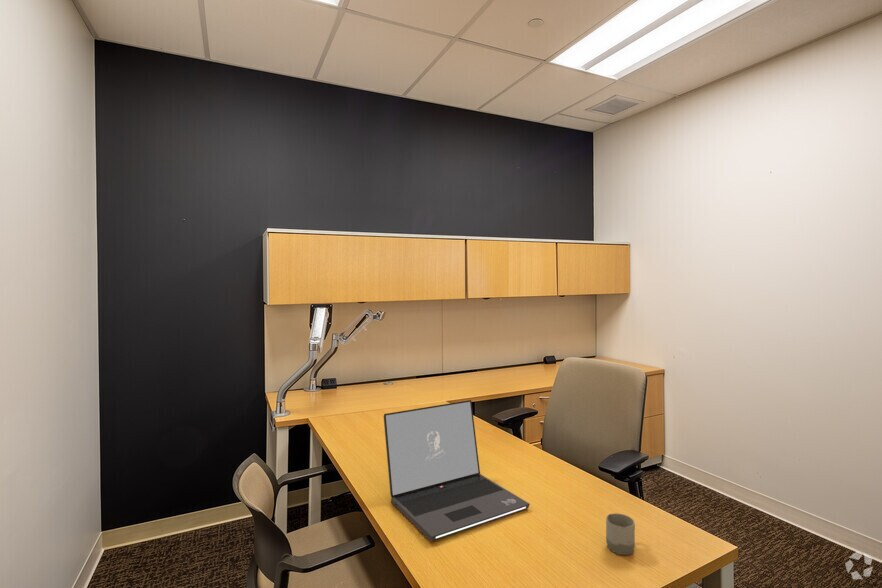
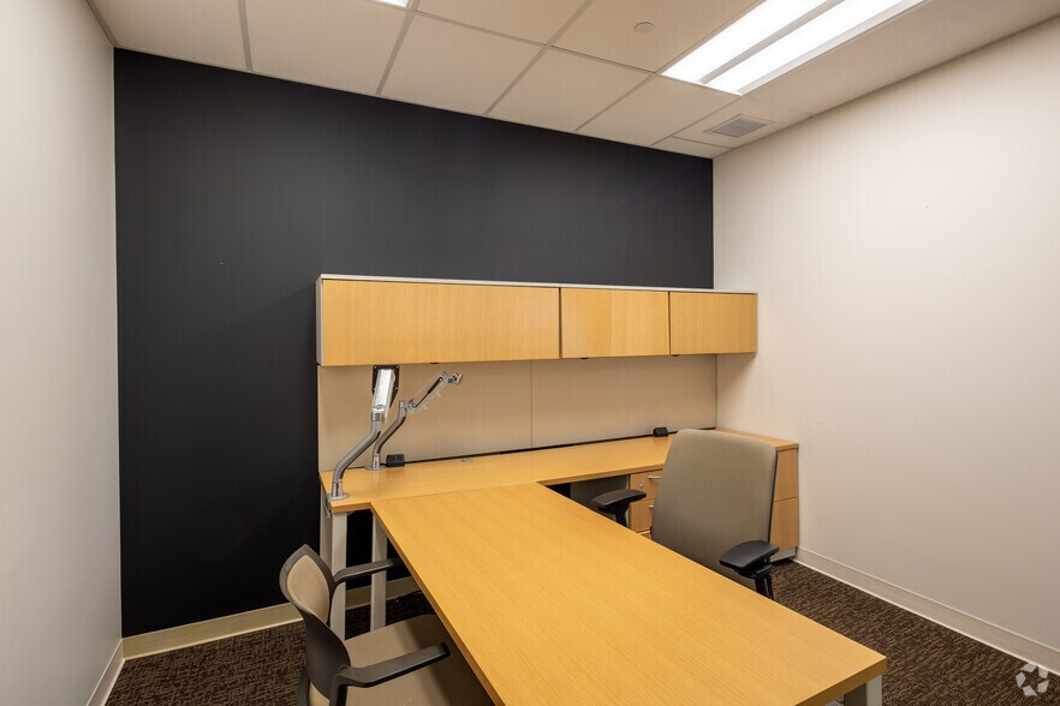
- laptop (454, 459)
- cup (623, 532)
